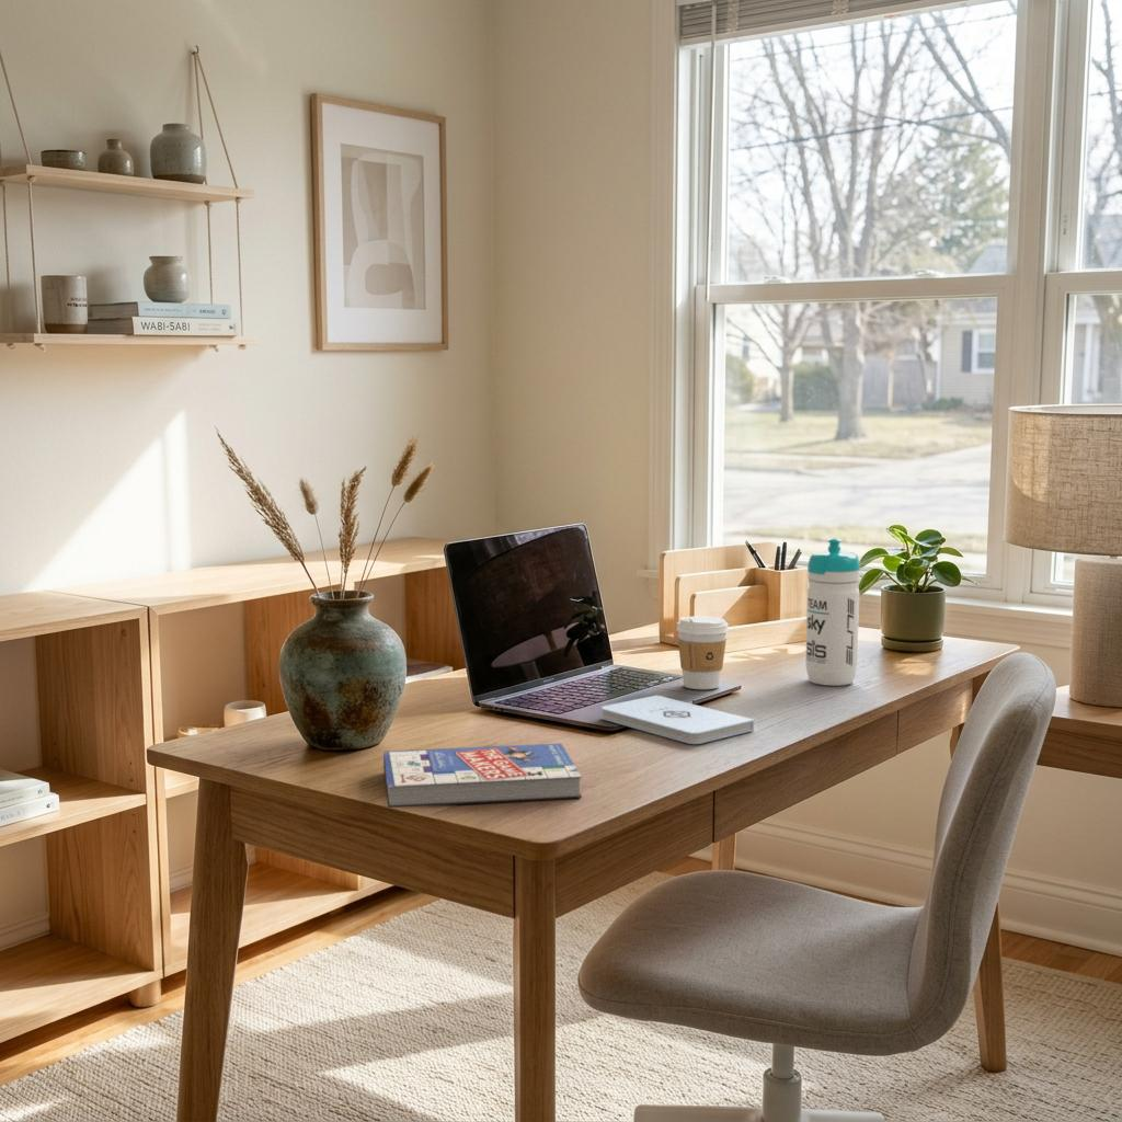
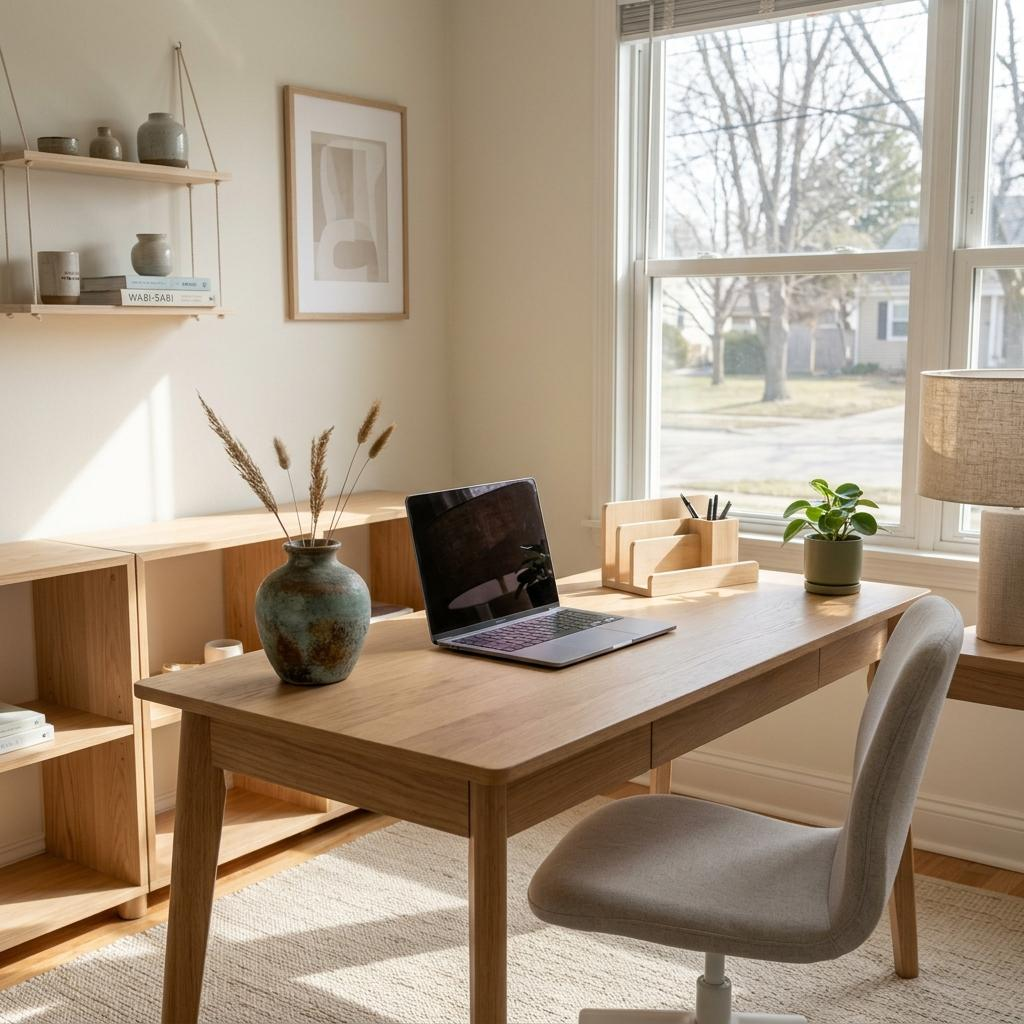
- water bottle (833, 609)
- coffee cup (701, 651)
- notepad (674, 718)
- book (479, 772)
